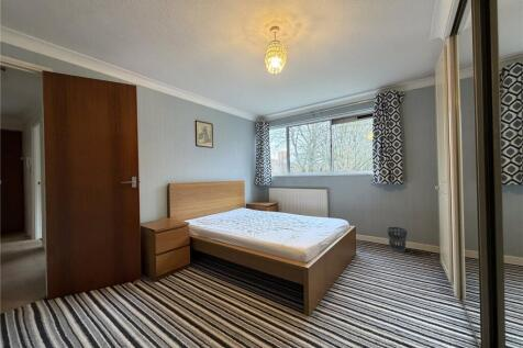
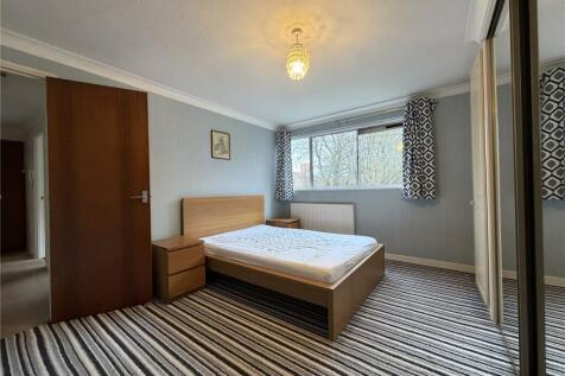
- wastebasket (397, 238)
